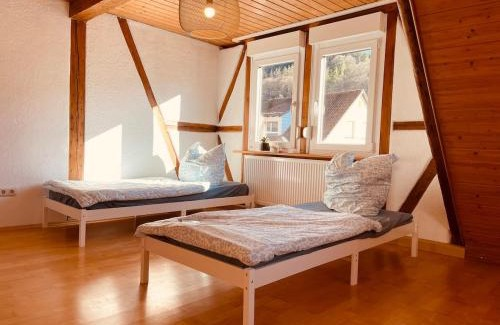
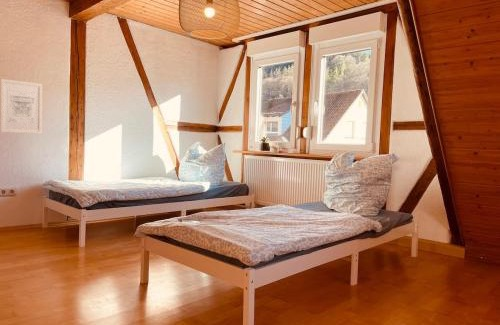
+ wall art (22, 107)
